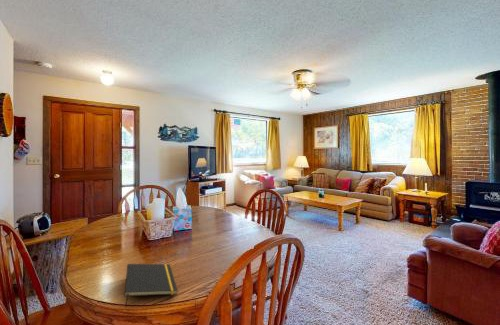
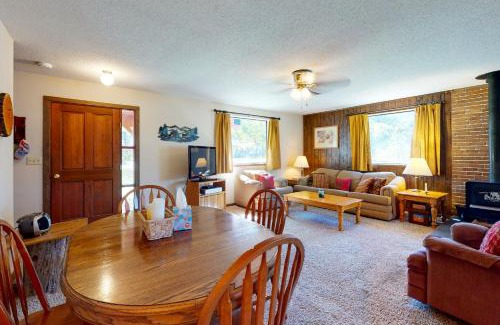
- notepad (150, 277)
